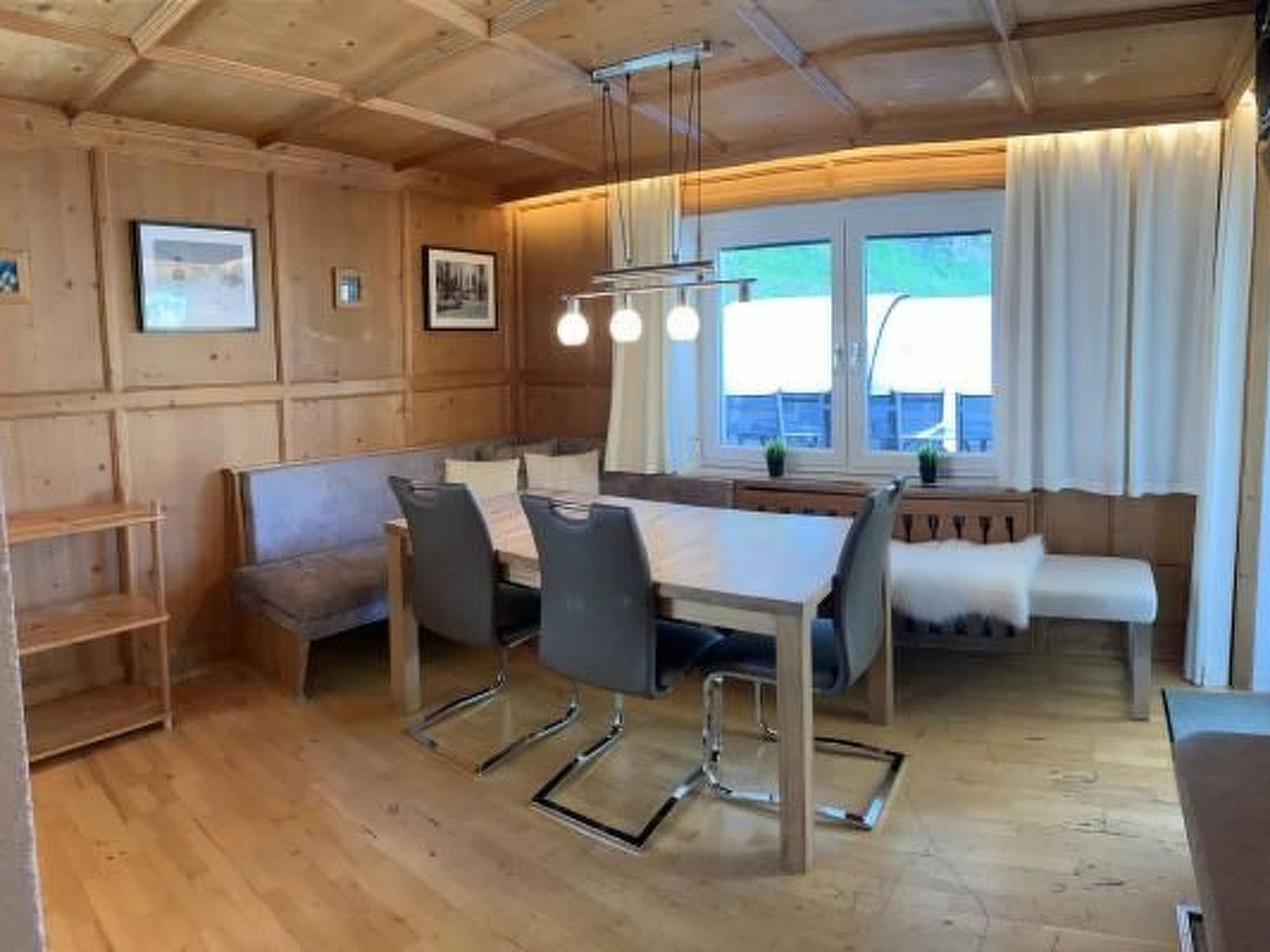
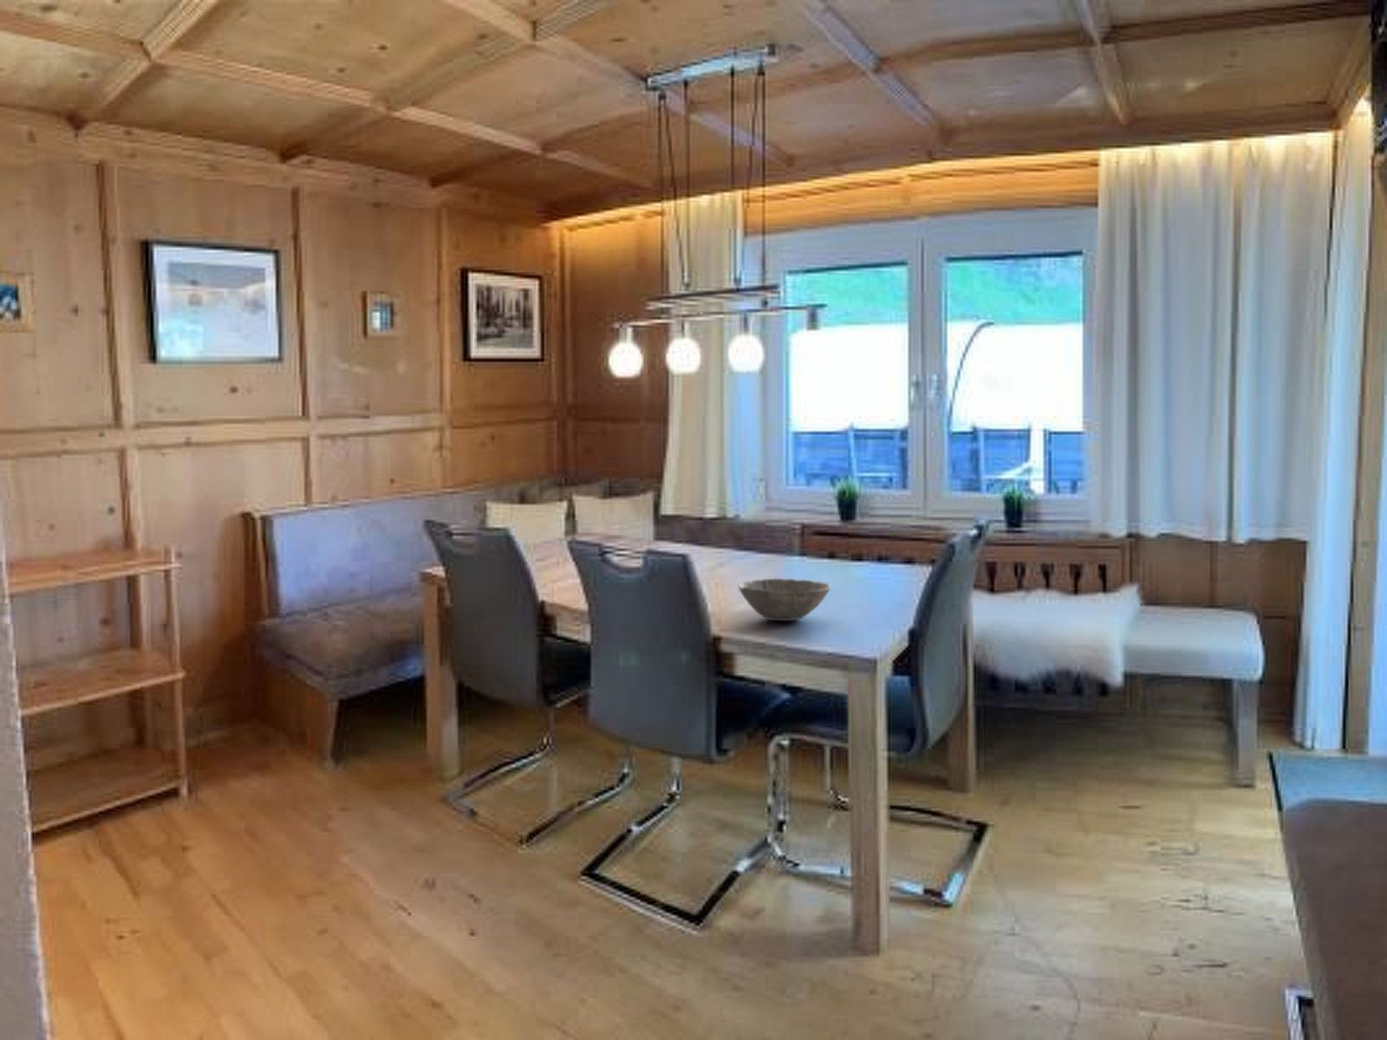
+ bowl (784, 602)
